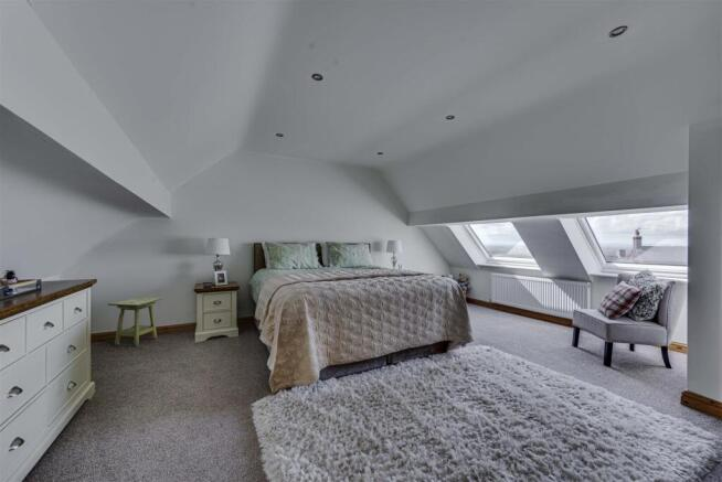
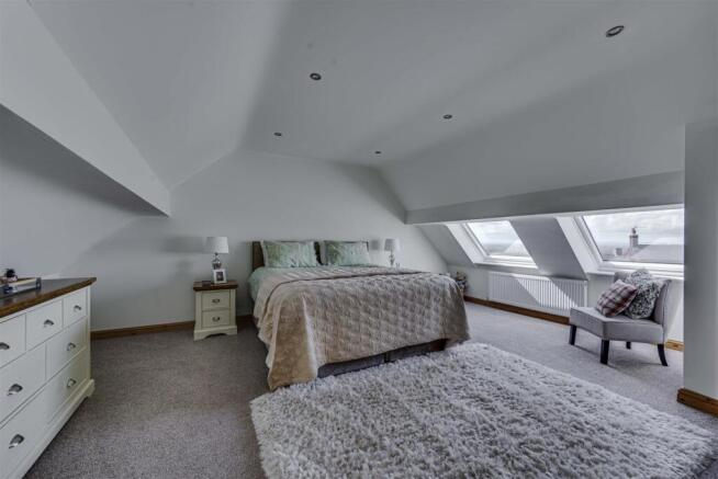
- side table (136, 321)
